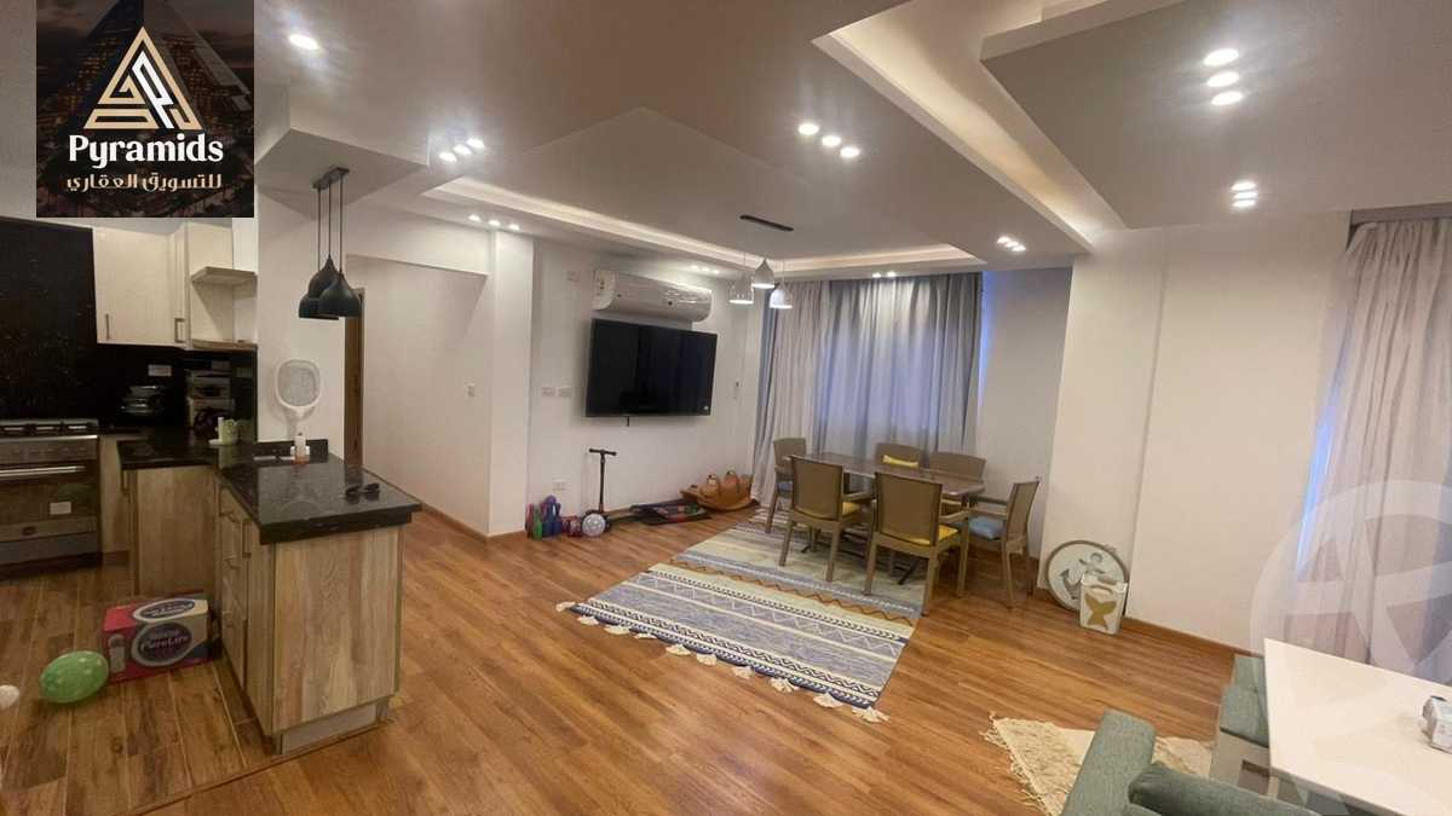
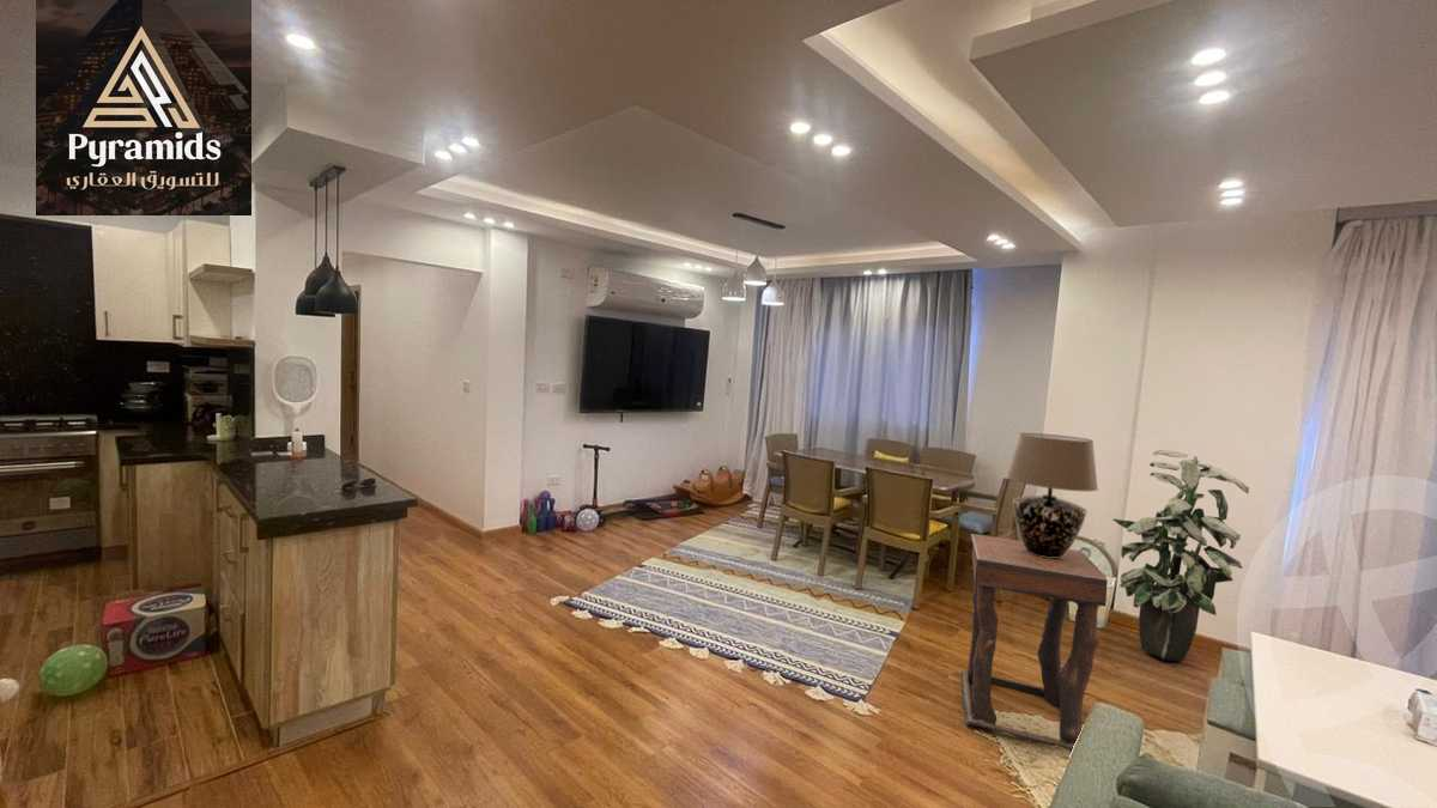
+ table lamp (1049, 494)
+ indoor plant (1174, 552)
+ side table (1042, 634)
